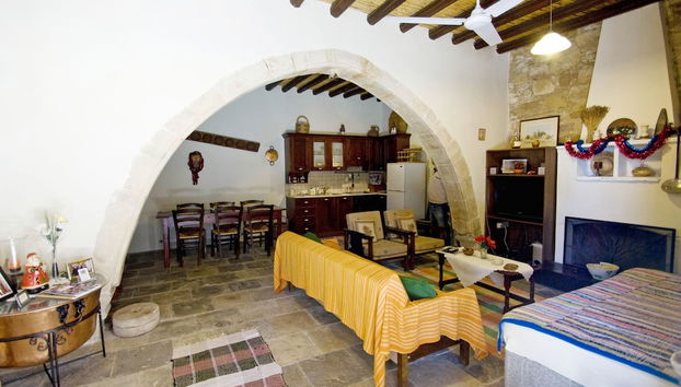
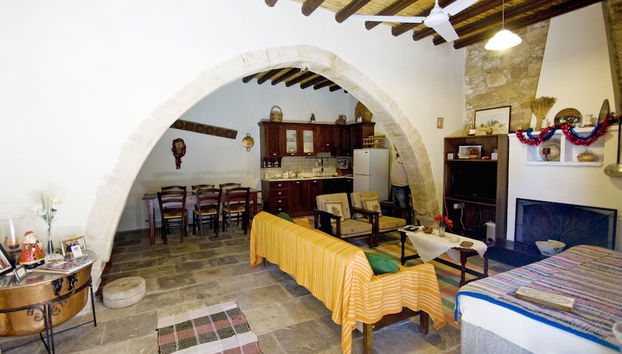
+ book (544, 297)
